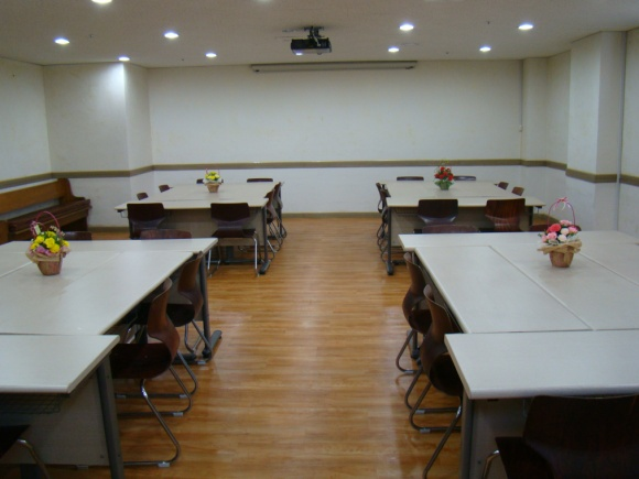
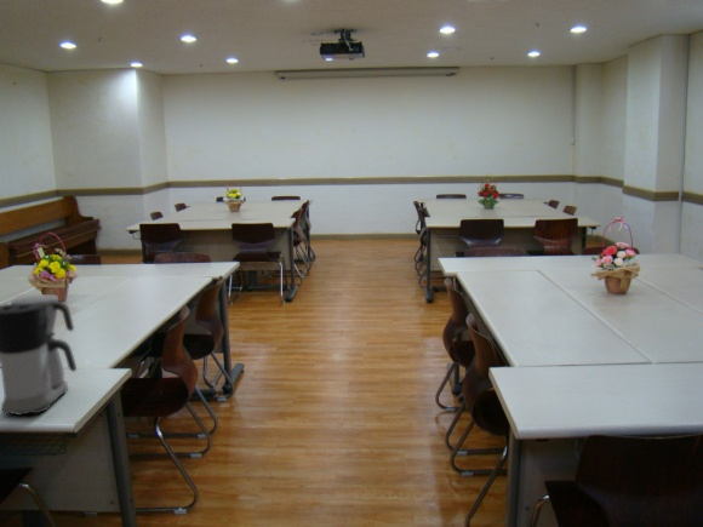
+ coffee maker (38, 351)
